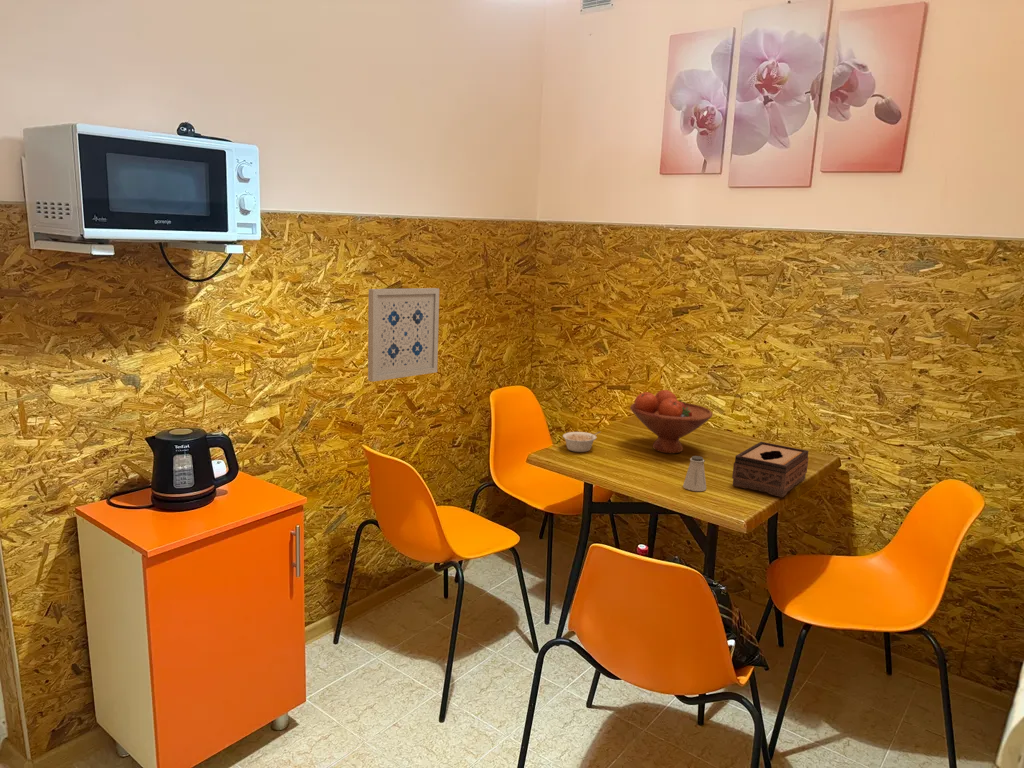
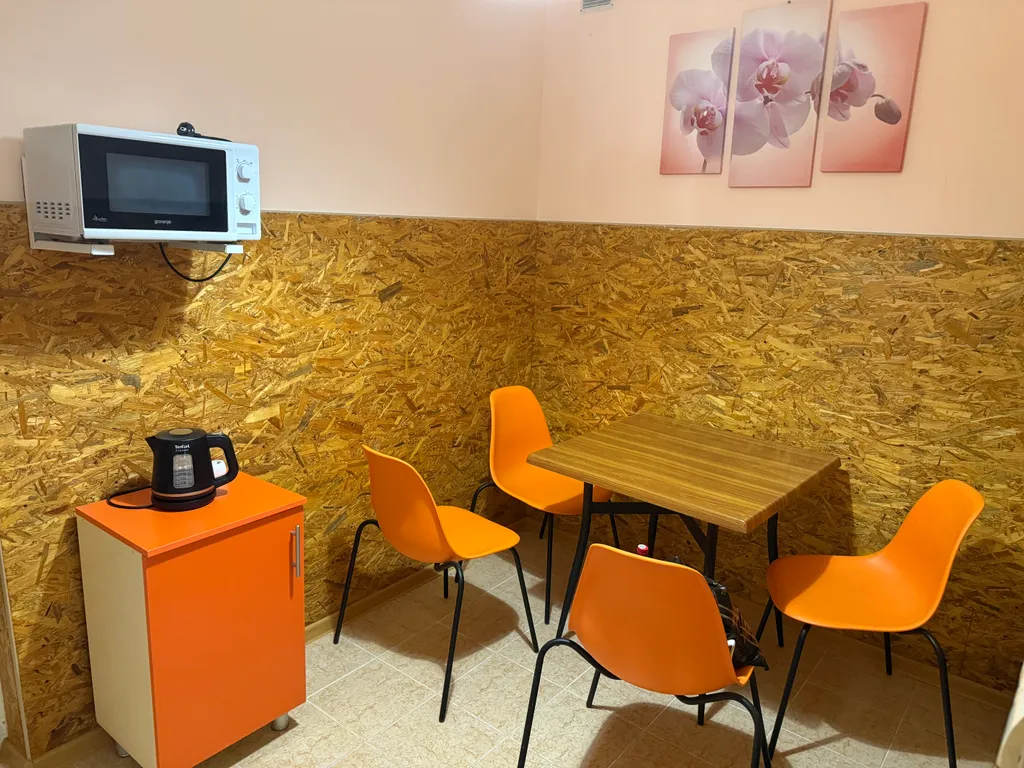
- wall art (404, 333)
- tissue box (771, 467)
- saltshaker (696, 472)
- fruit bowl (670, 421)
- legume (579, 440)
